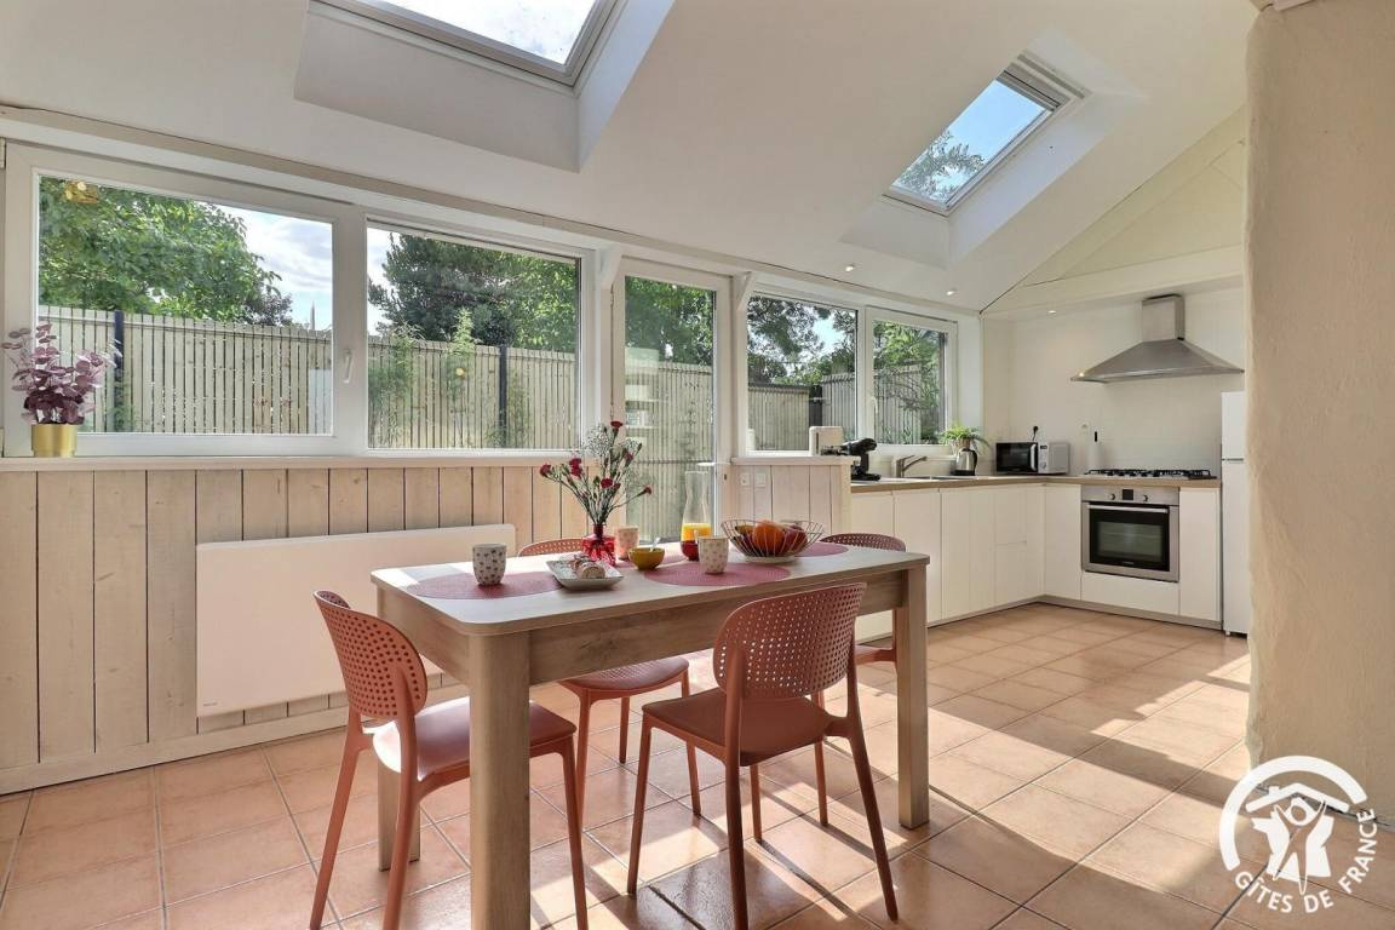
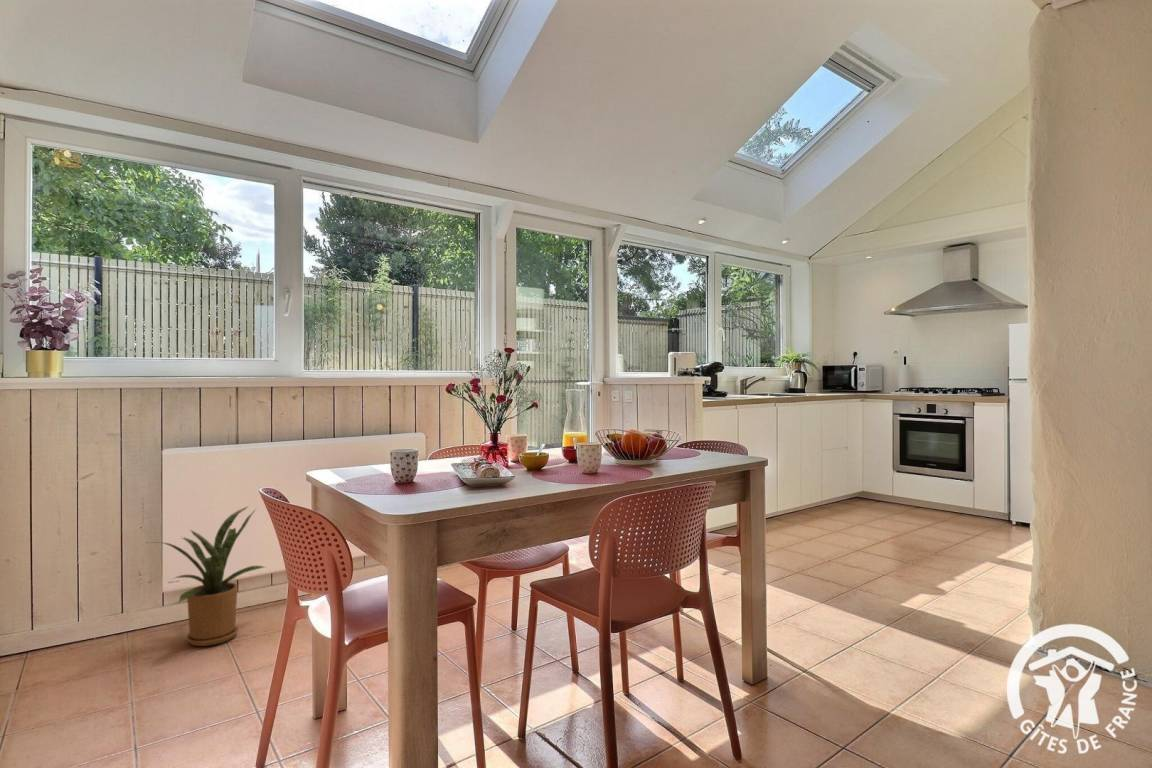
+ house plant (208, 574)
